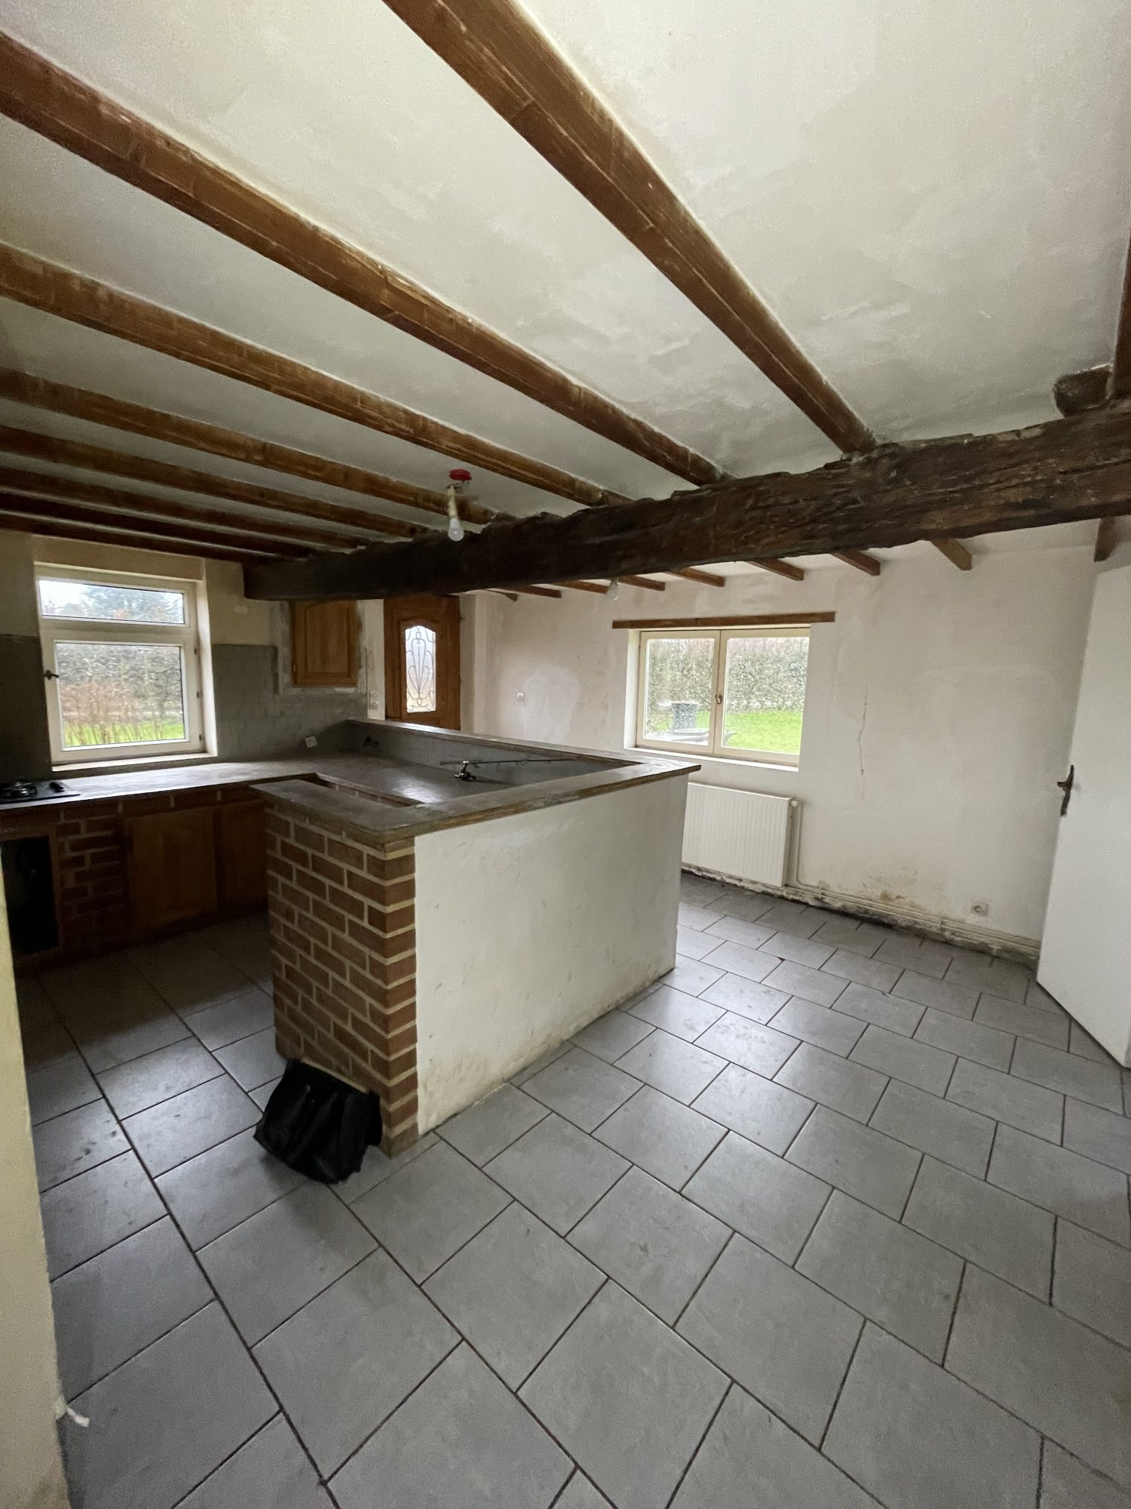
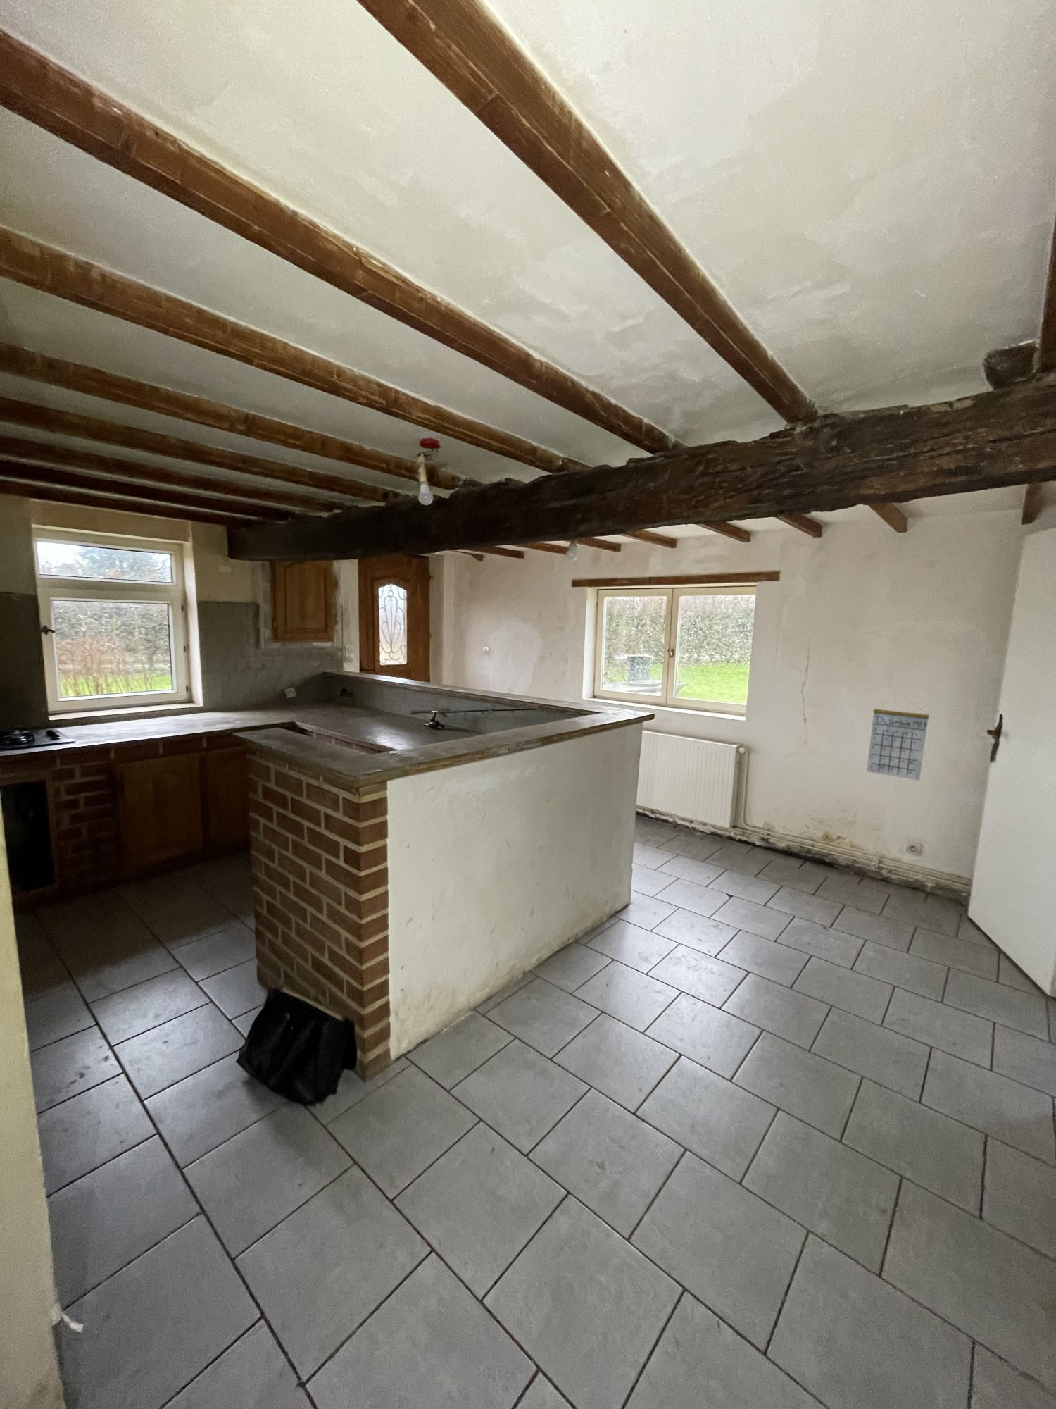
+ calendar (897, 737)
